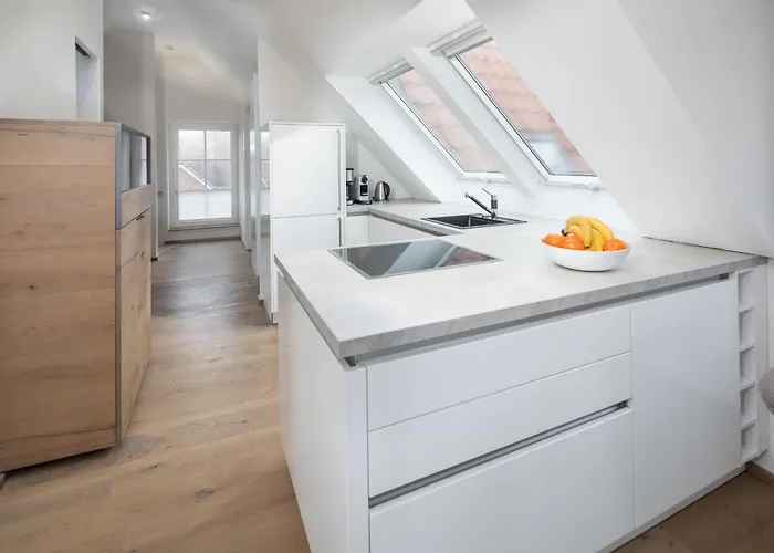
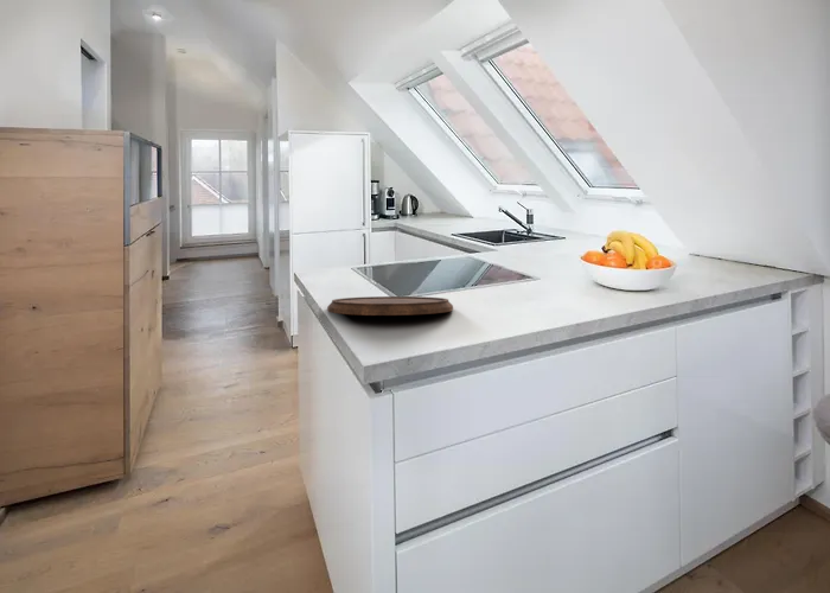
+ cutting board (390, 304)
